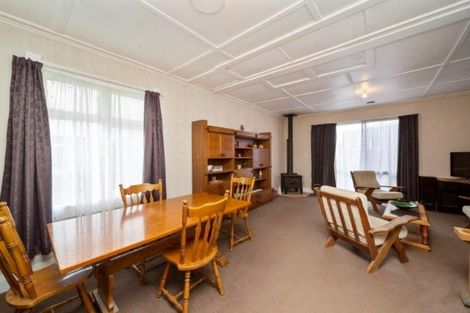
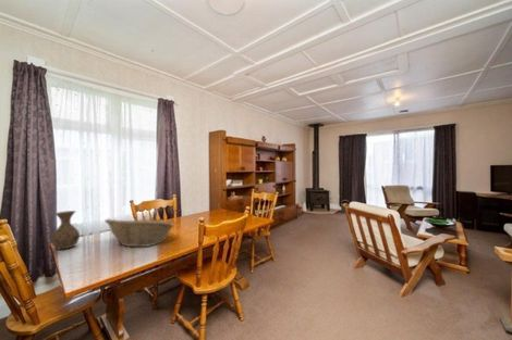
+ vase (65, 229)
+ fruit basket (141, 227)
